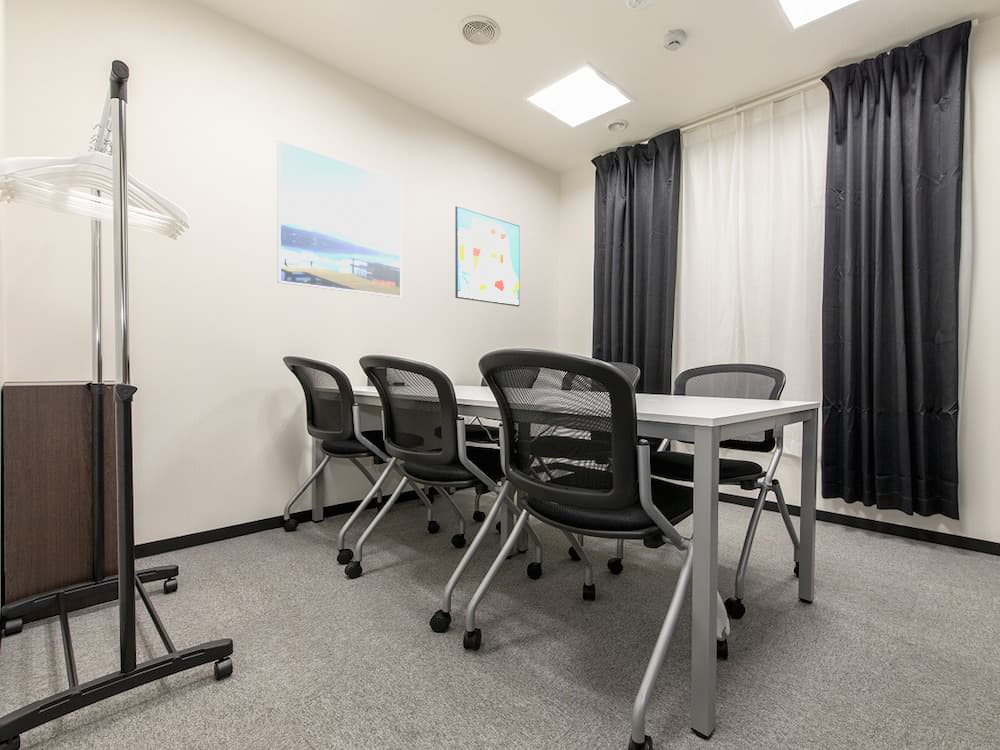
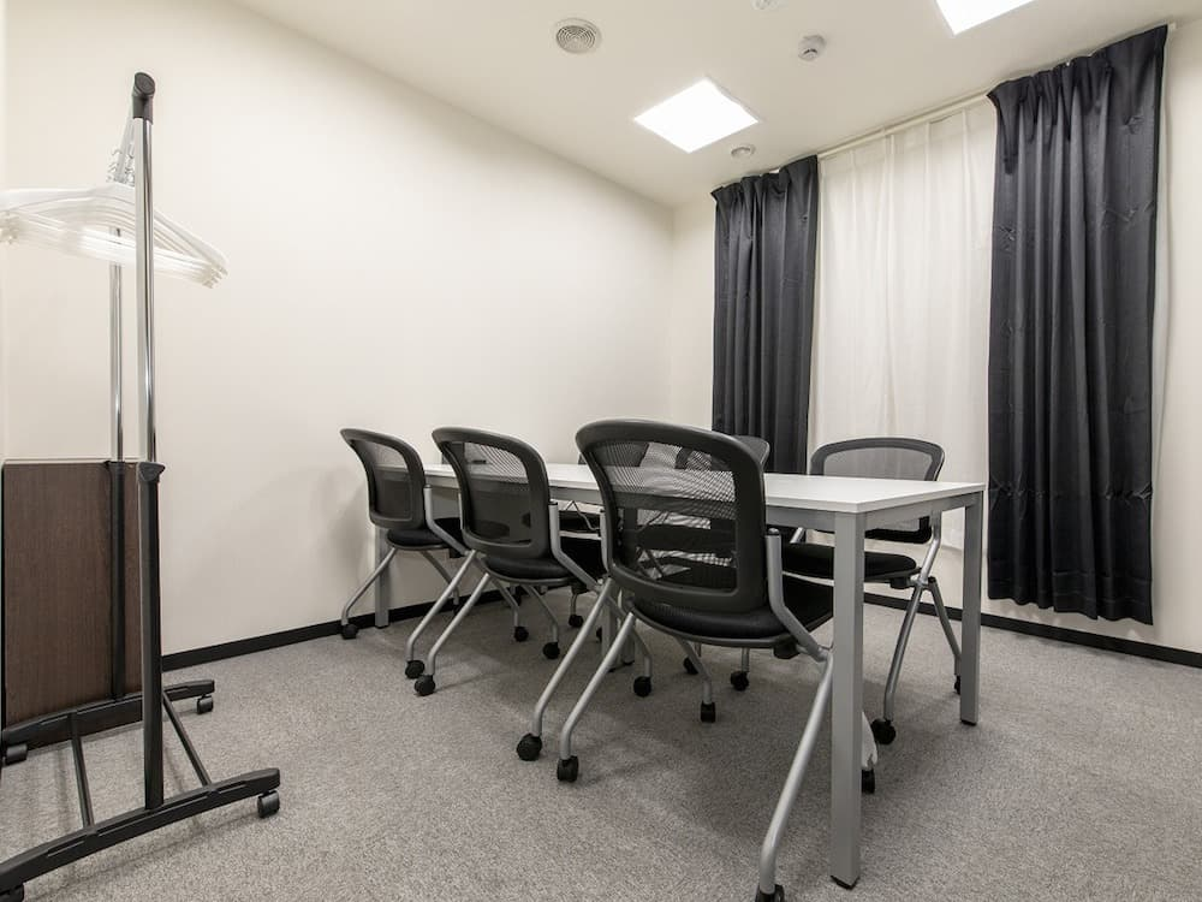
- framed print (344, 226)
- wall art (489, 259)
